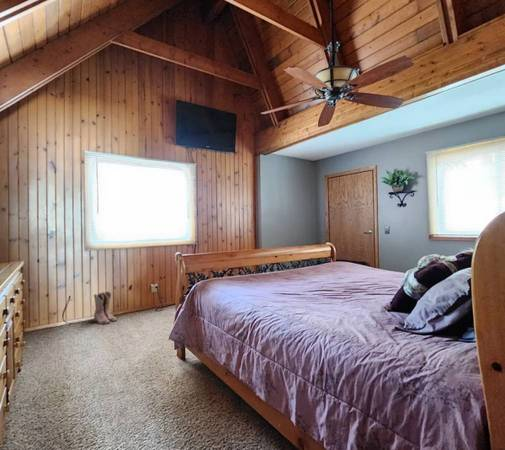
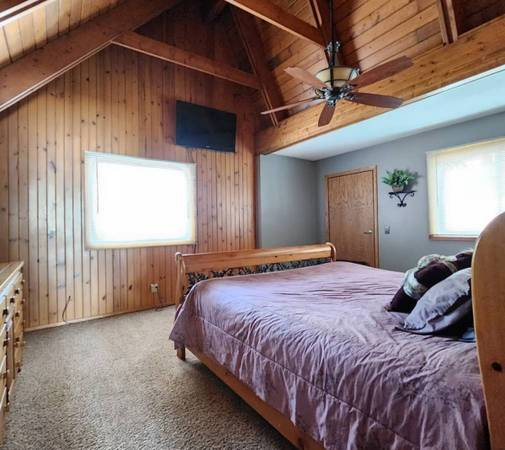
- boots (105, 306)
